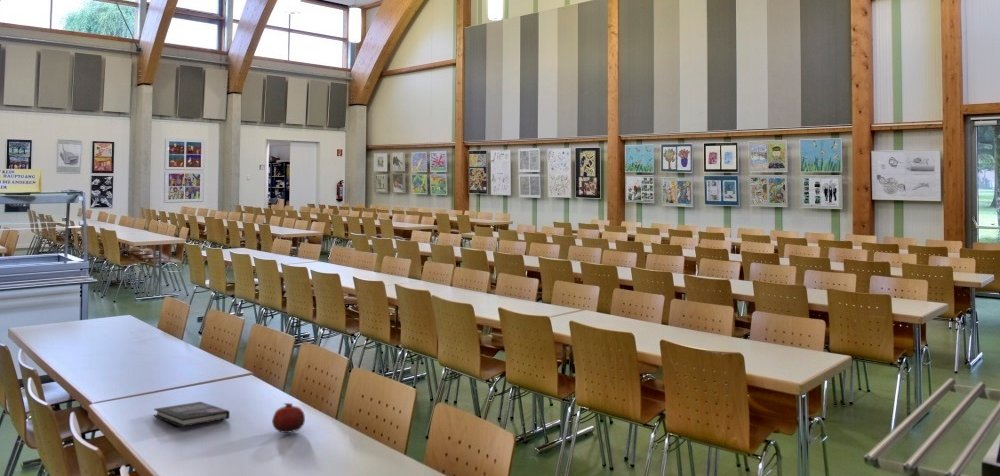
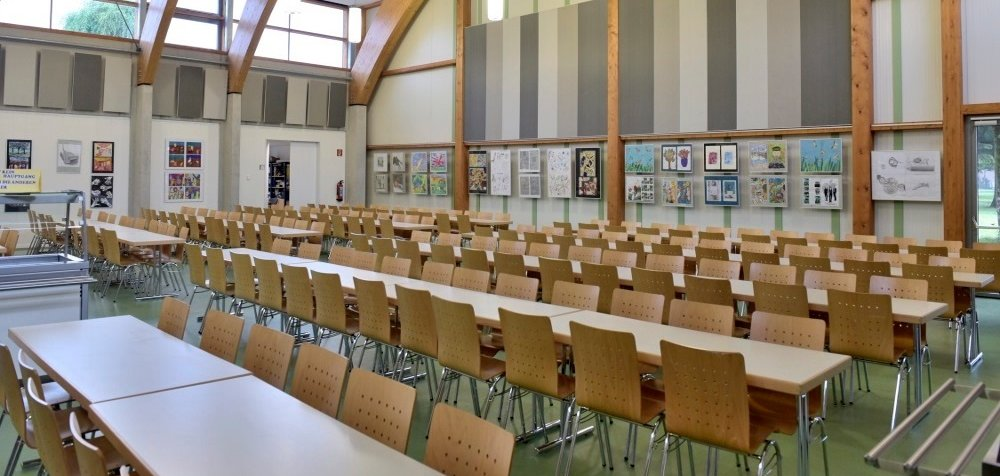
- book (191, 413)
- fruit (288, 418)
